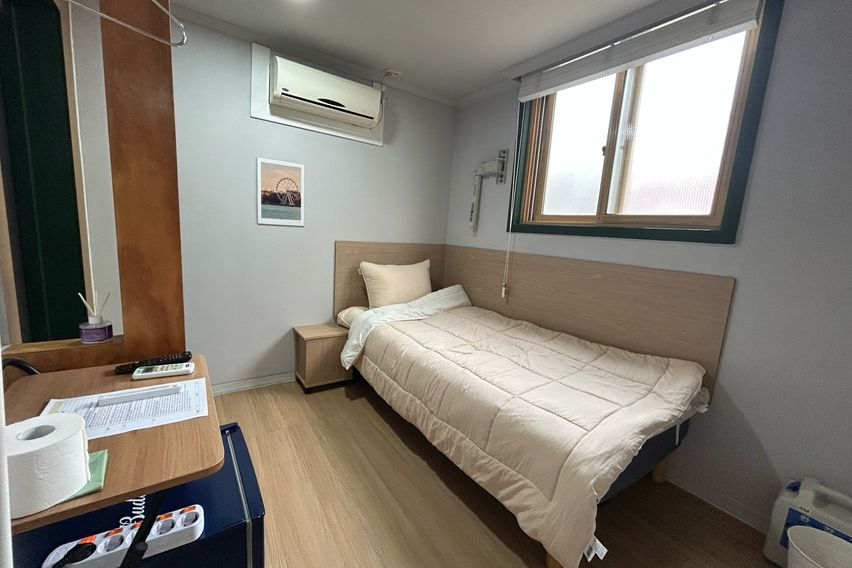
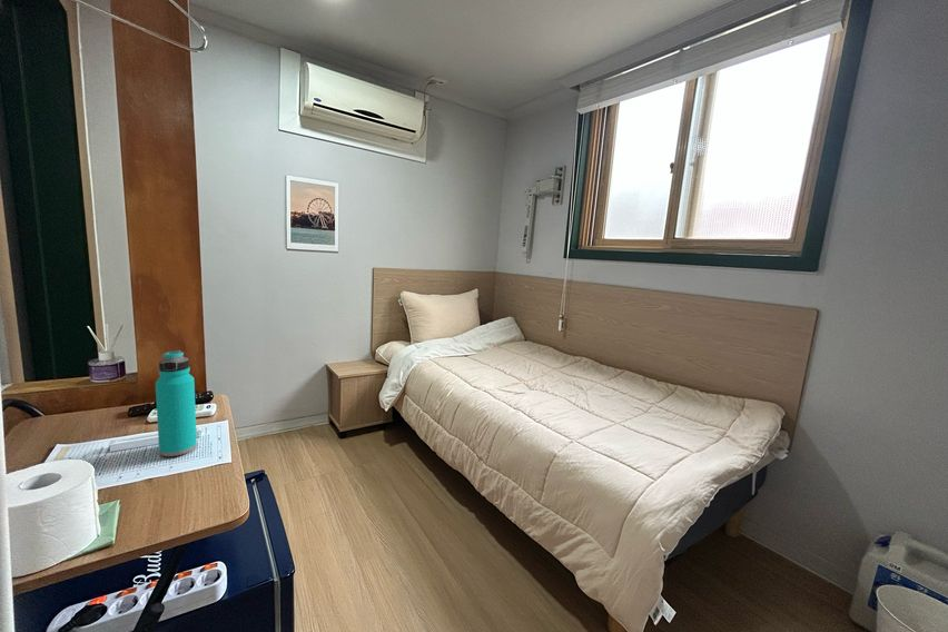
+ water bottle (176, 401)
